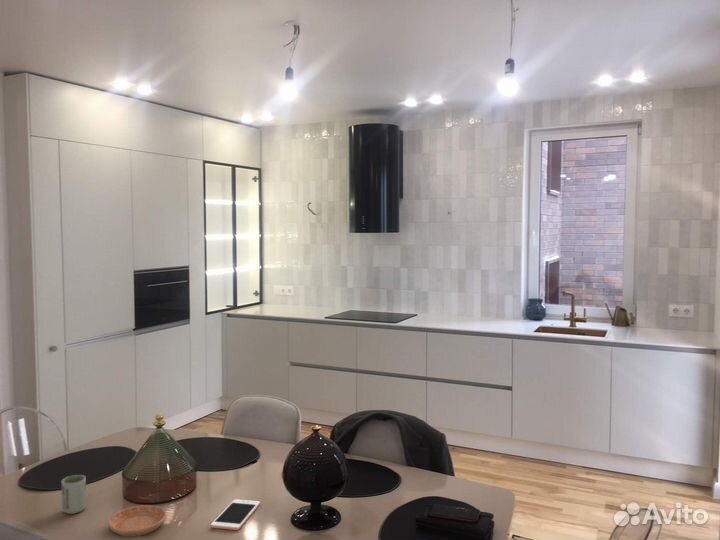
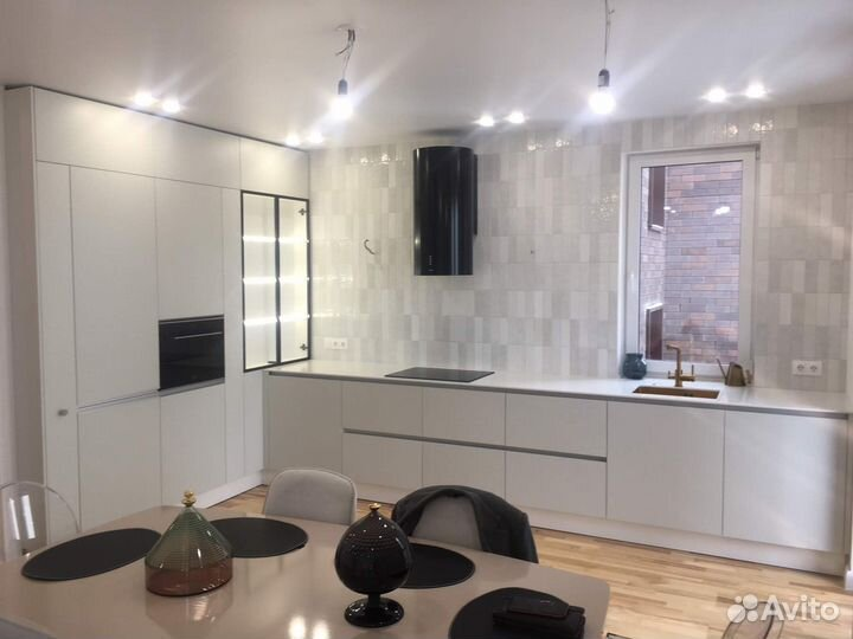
- cup (74, 494)
- saucer (137, 521)
- cell phone (236, 513)
